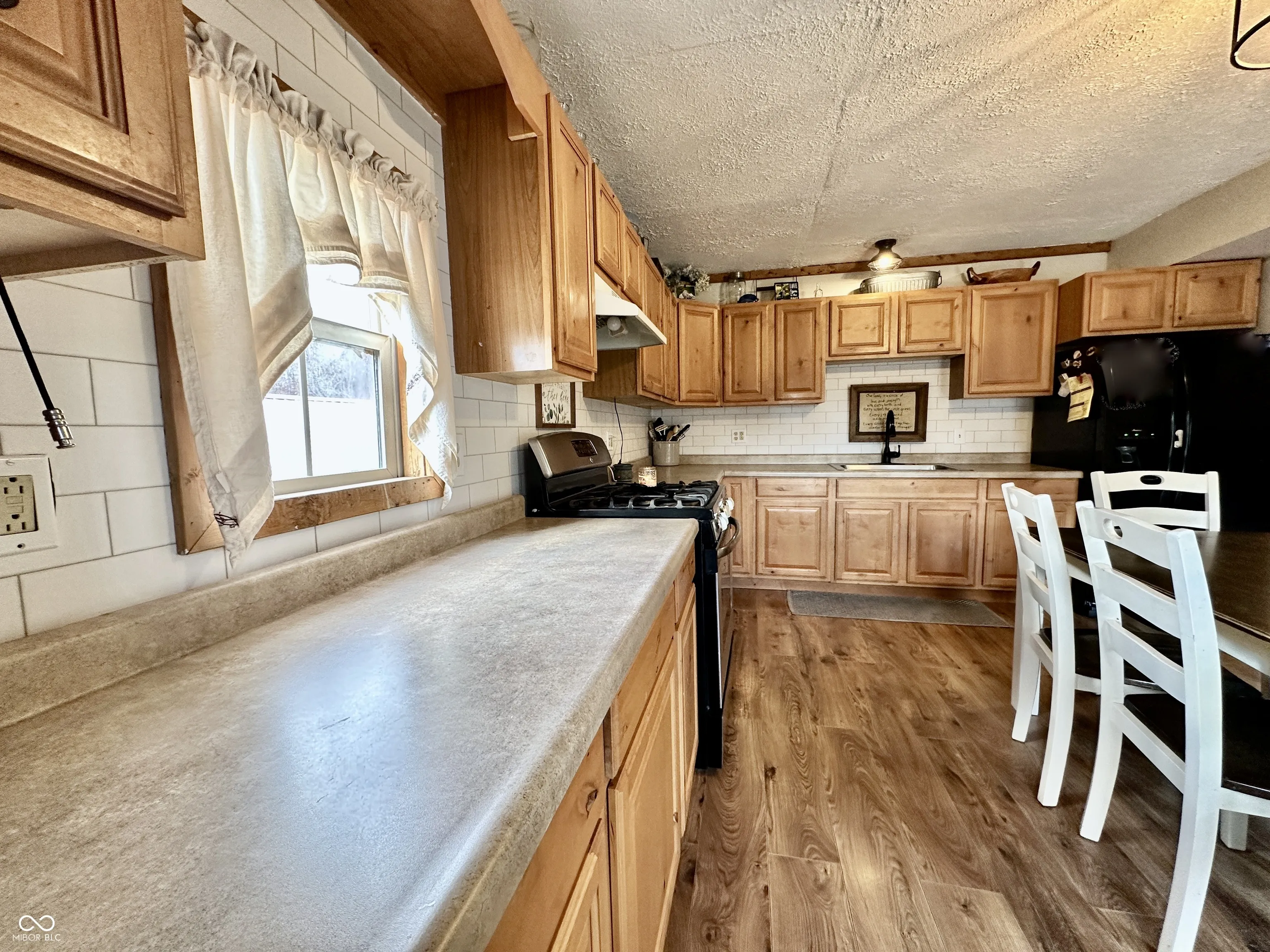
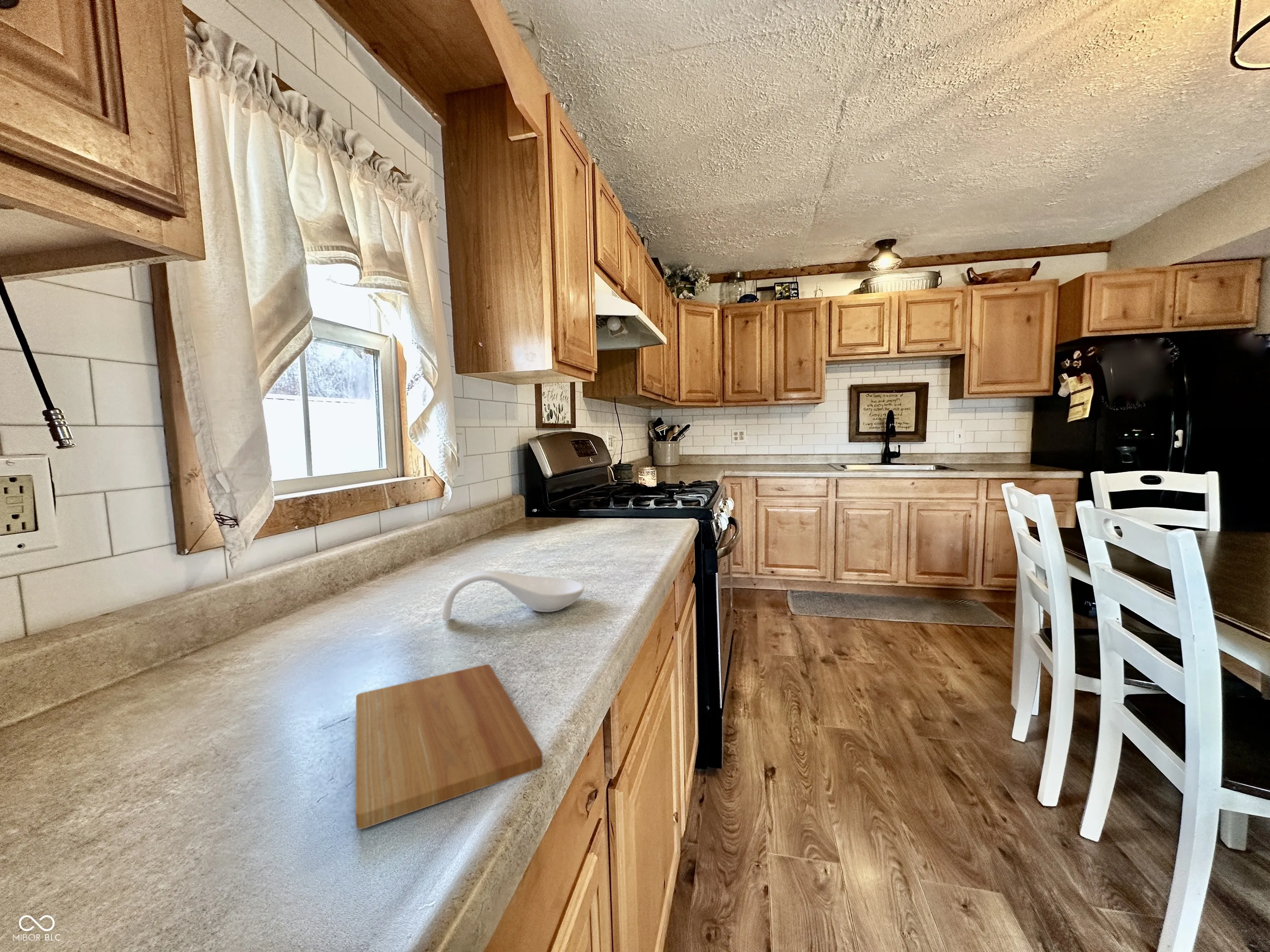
+ spoon rest (516, 590)
+ cutting board (439, 726)
